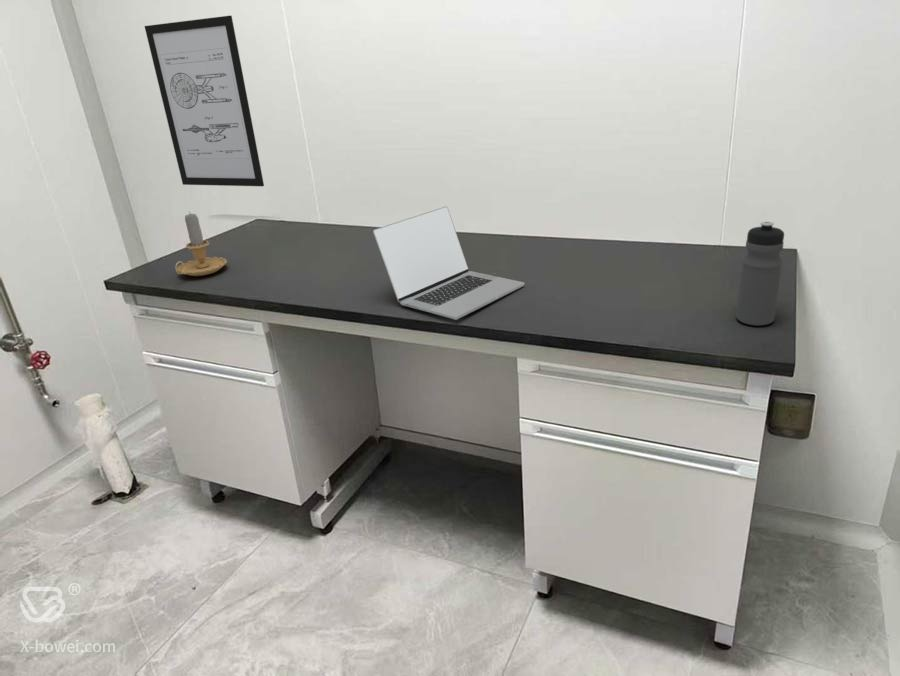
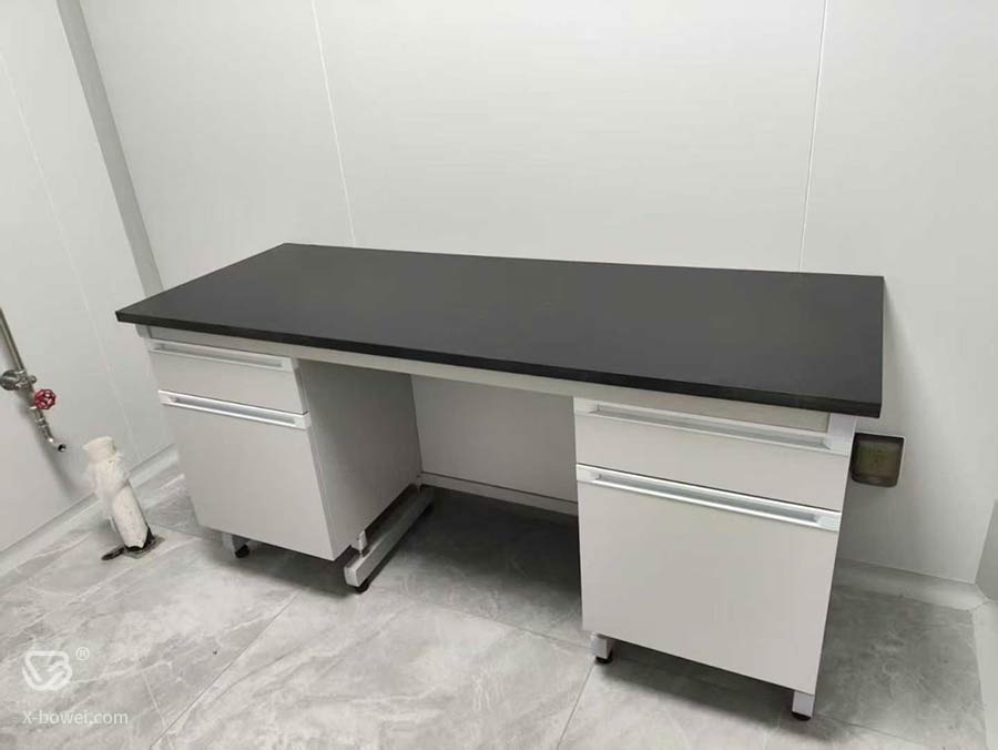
- water bottle (760, 272)
- wall art (205, 107)
- laptop (450, 258)
- candle (193, 243)
